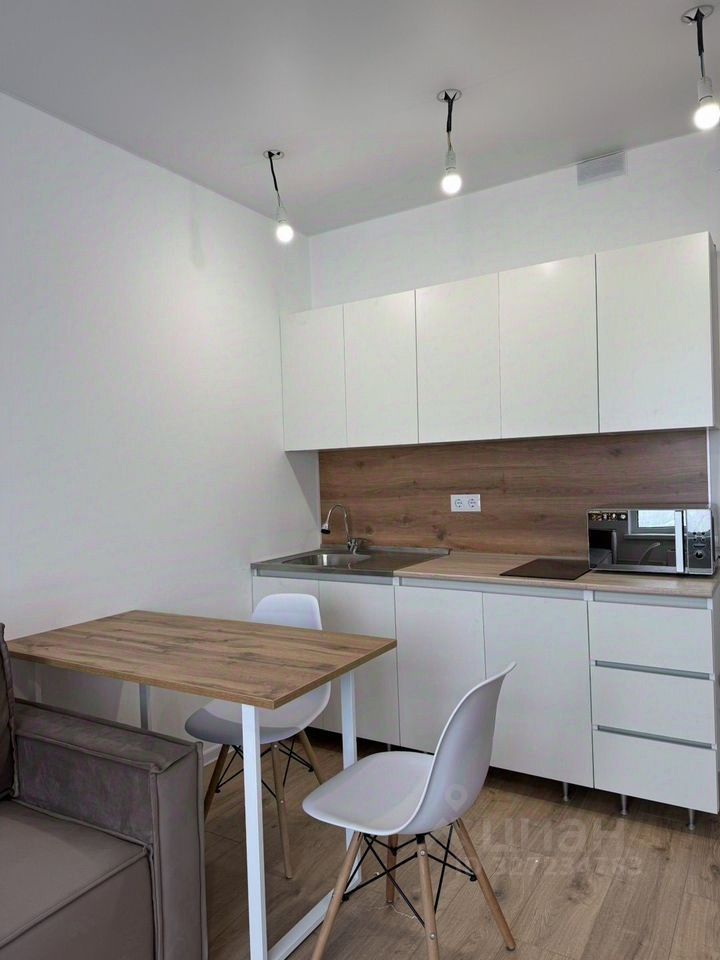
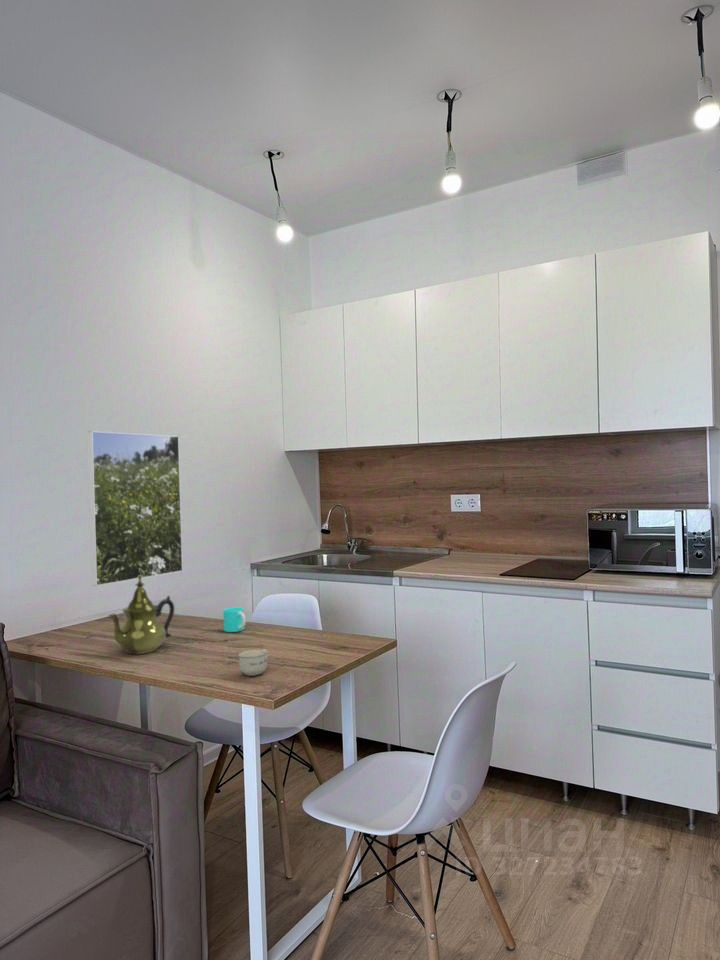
+ cup (256, 662)
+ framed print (138, 505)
+ teapot (142, 612)
+ cup (236, 620)
